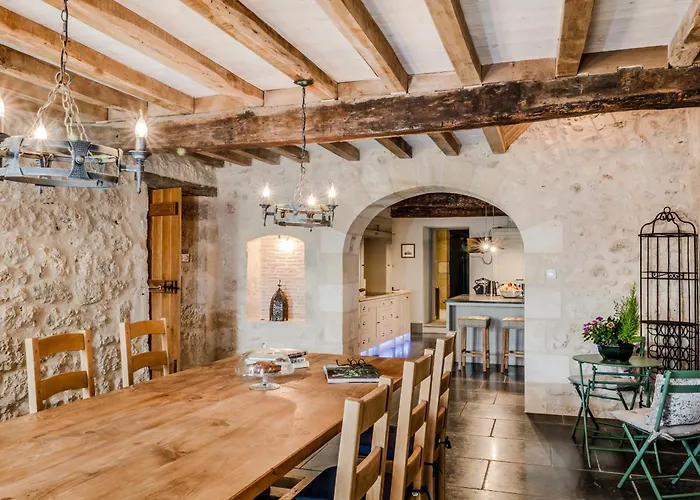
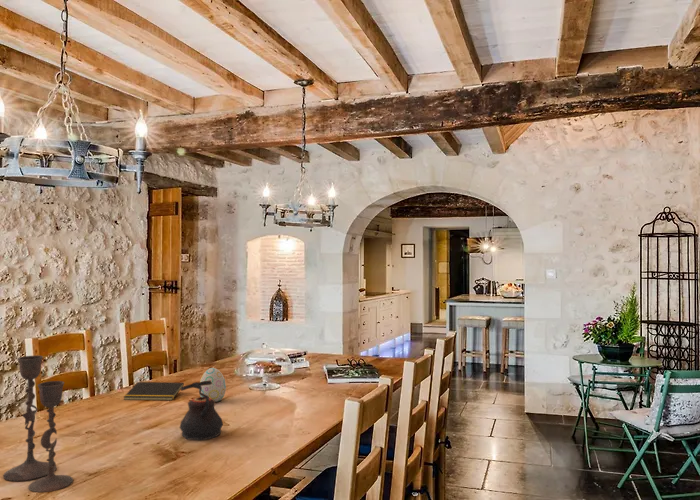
+ decorative egg (212, 384)
+ notepad (154, 390)
+ candlestick (34, 418)
+ teapot (201, 408)
